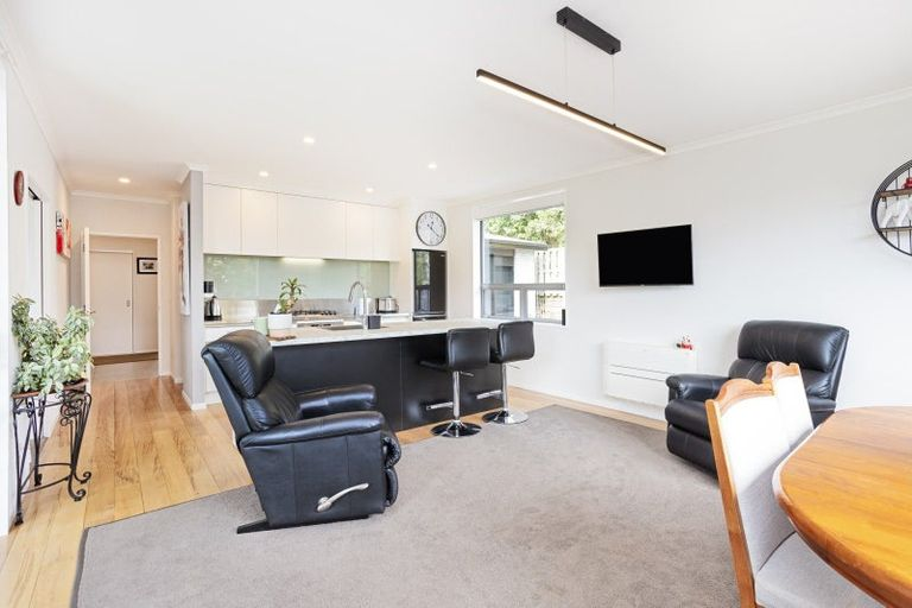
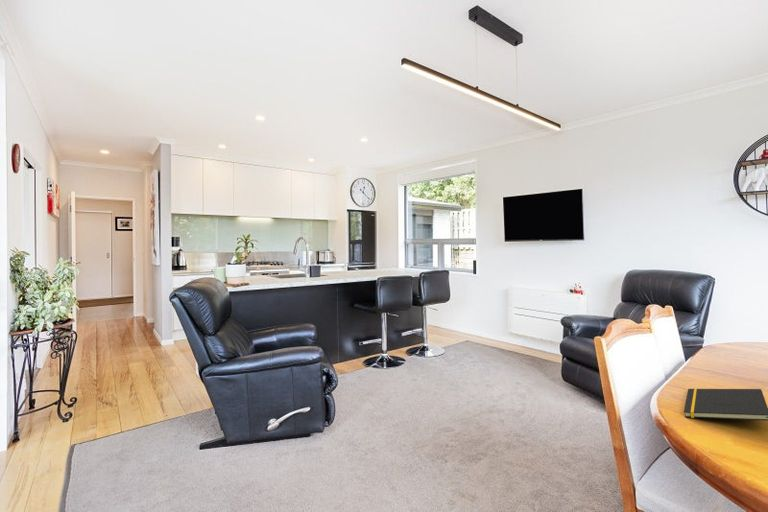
+ notepad (724, 402)
